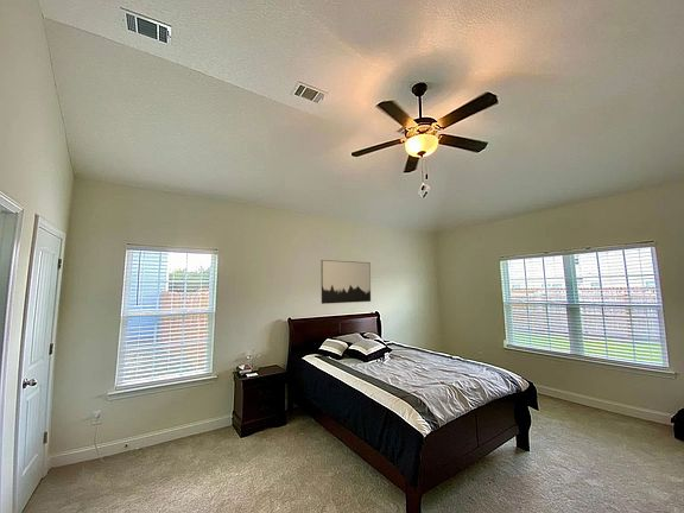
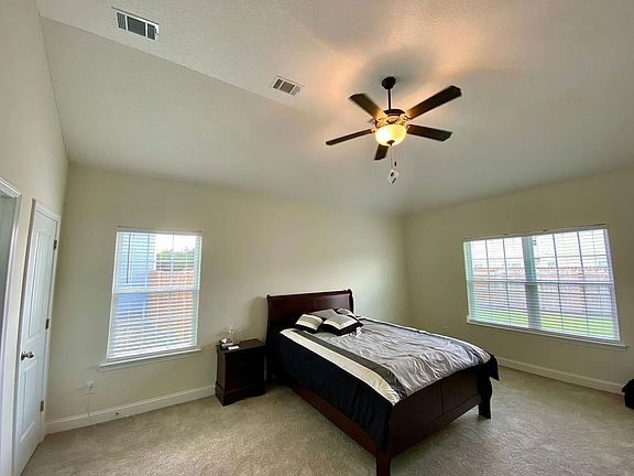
- wall art (347, 281)
